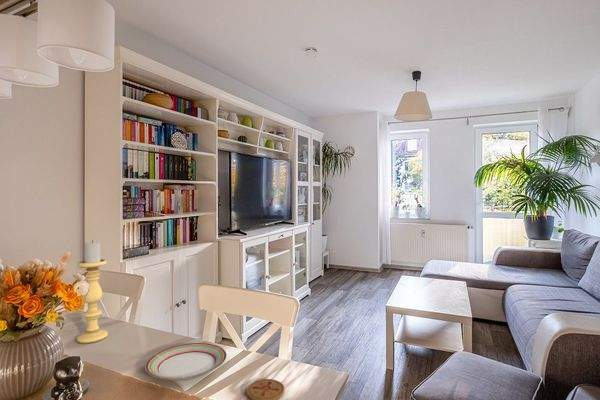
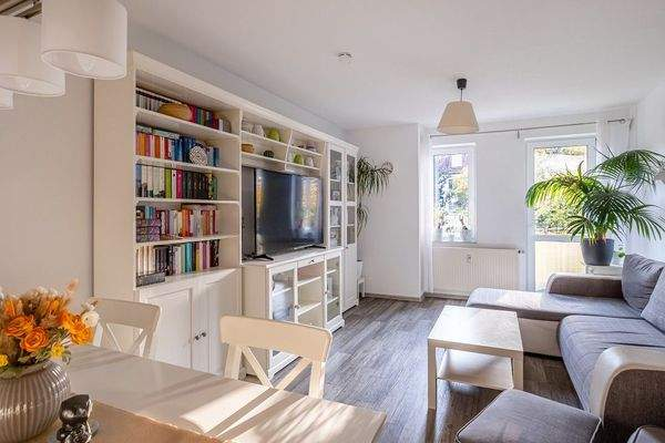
- coaster (265, 389)
- candle holder (92, 288)
- plate (187, 362)
